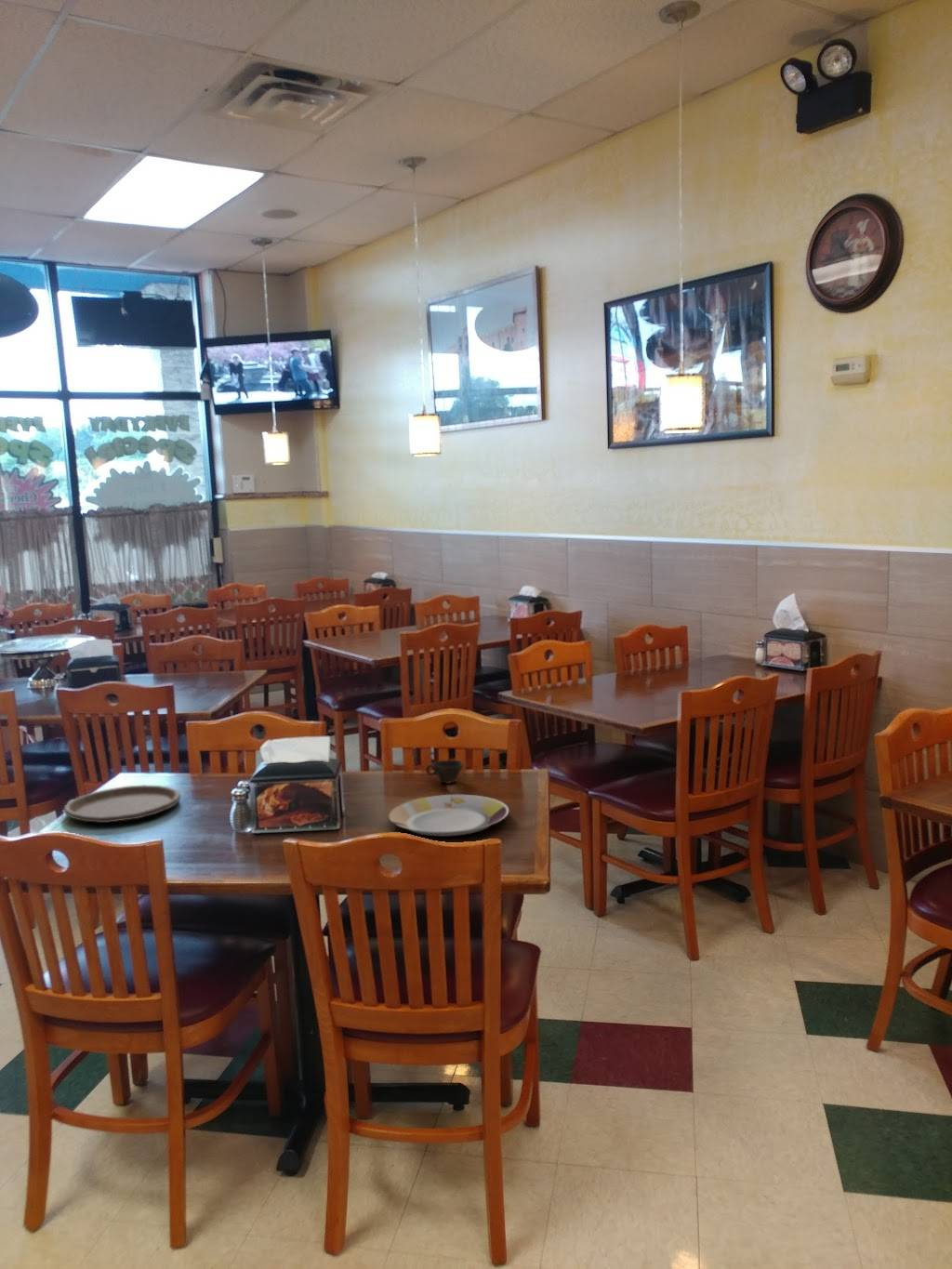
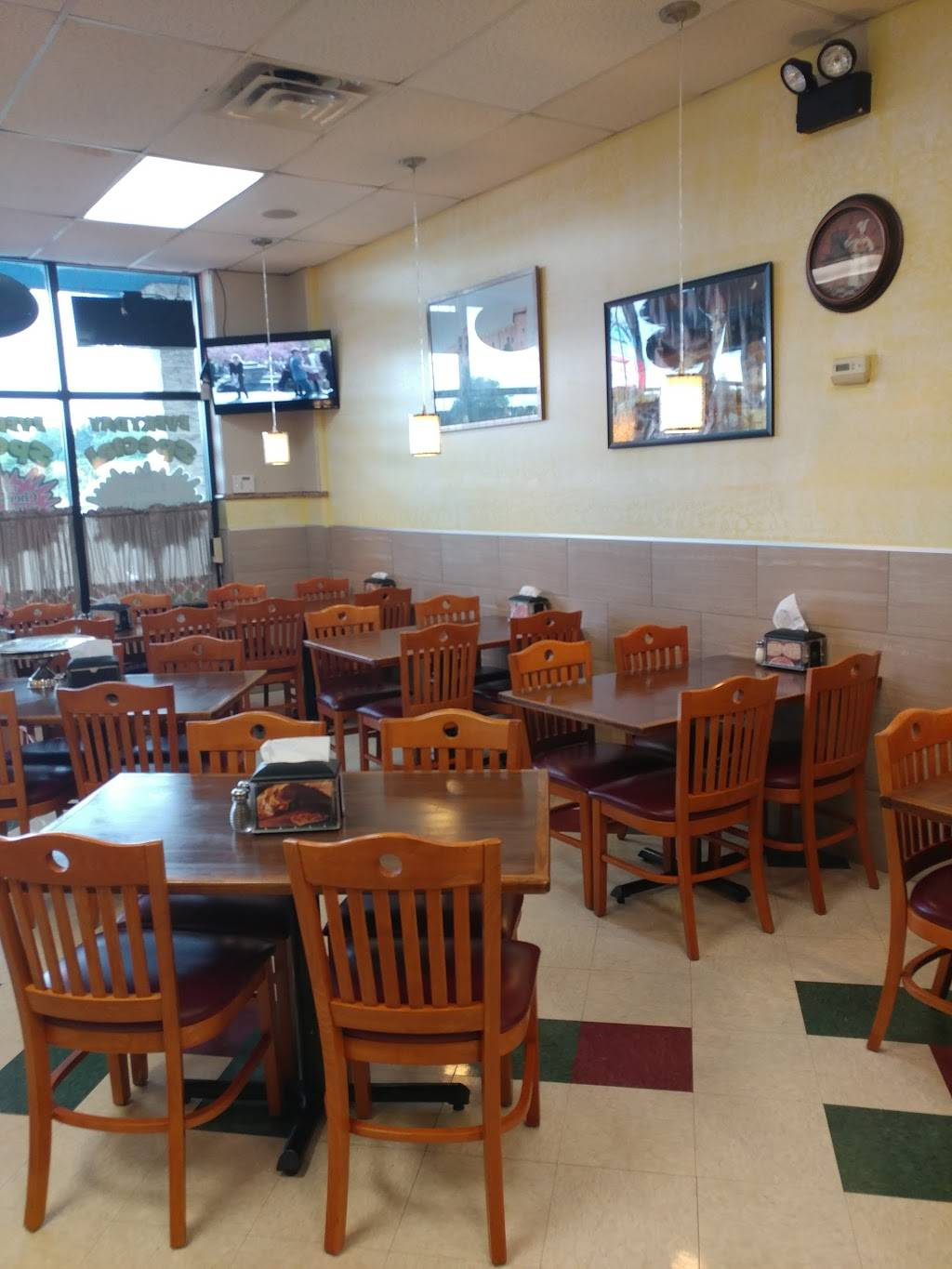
- cup (445, 772)
- plate (123, 804)
- plate (449, 816)
